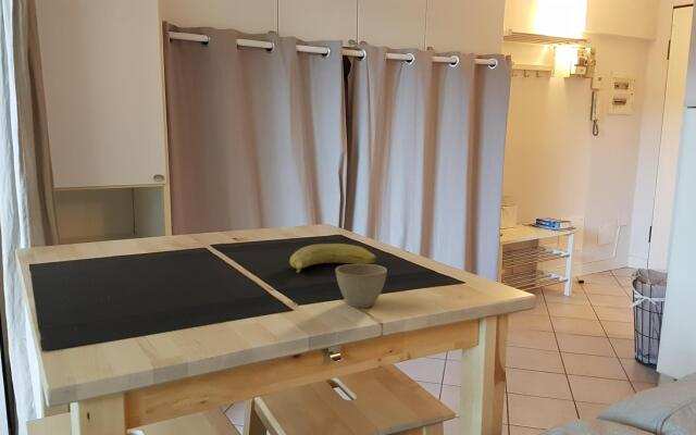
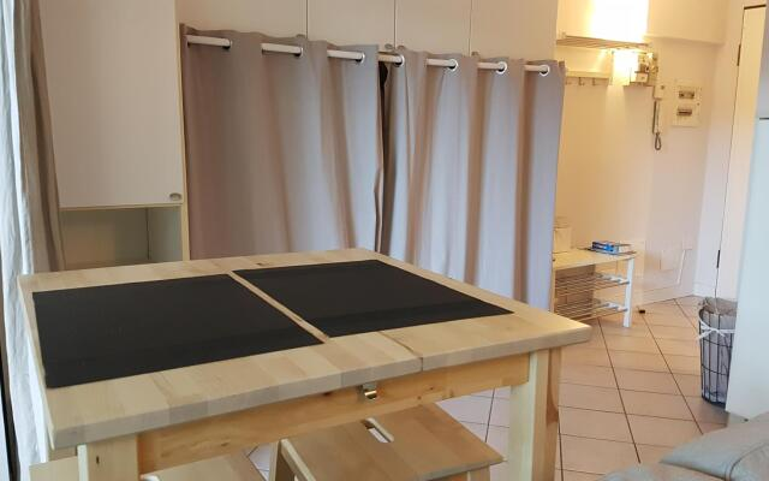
- fruit (333, 259)
- flower pot (360, 286)
